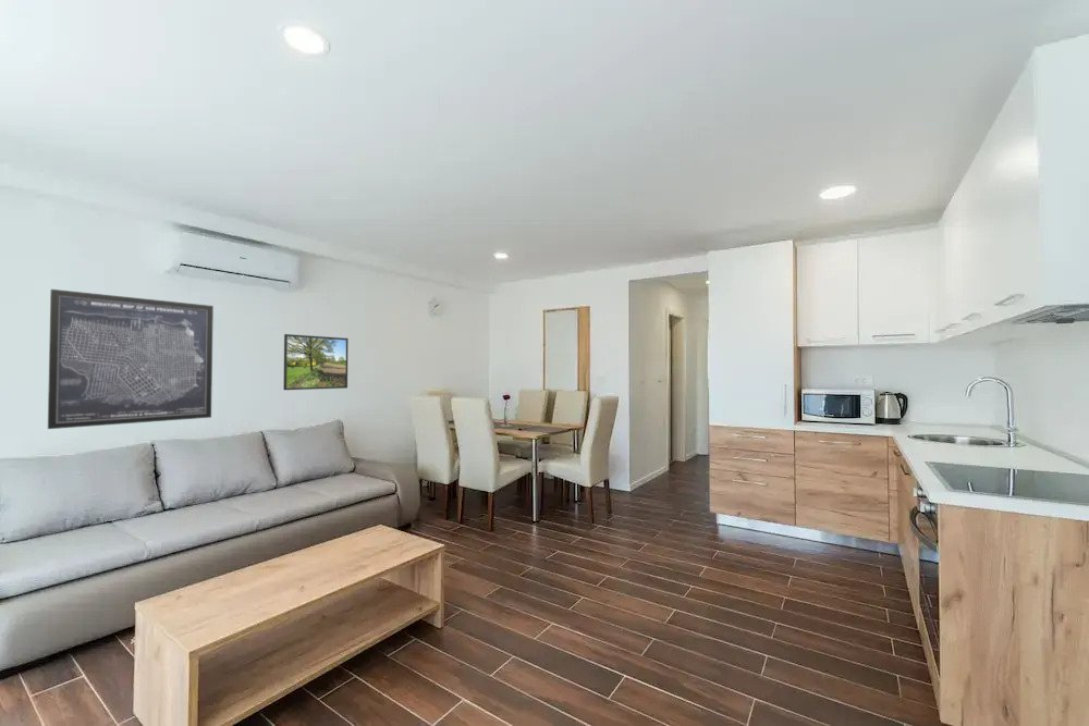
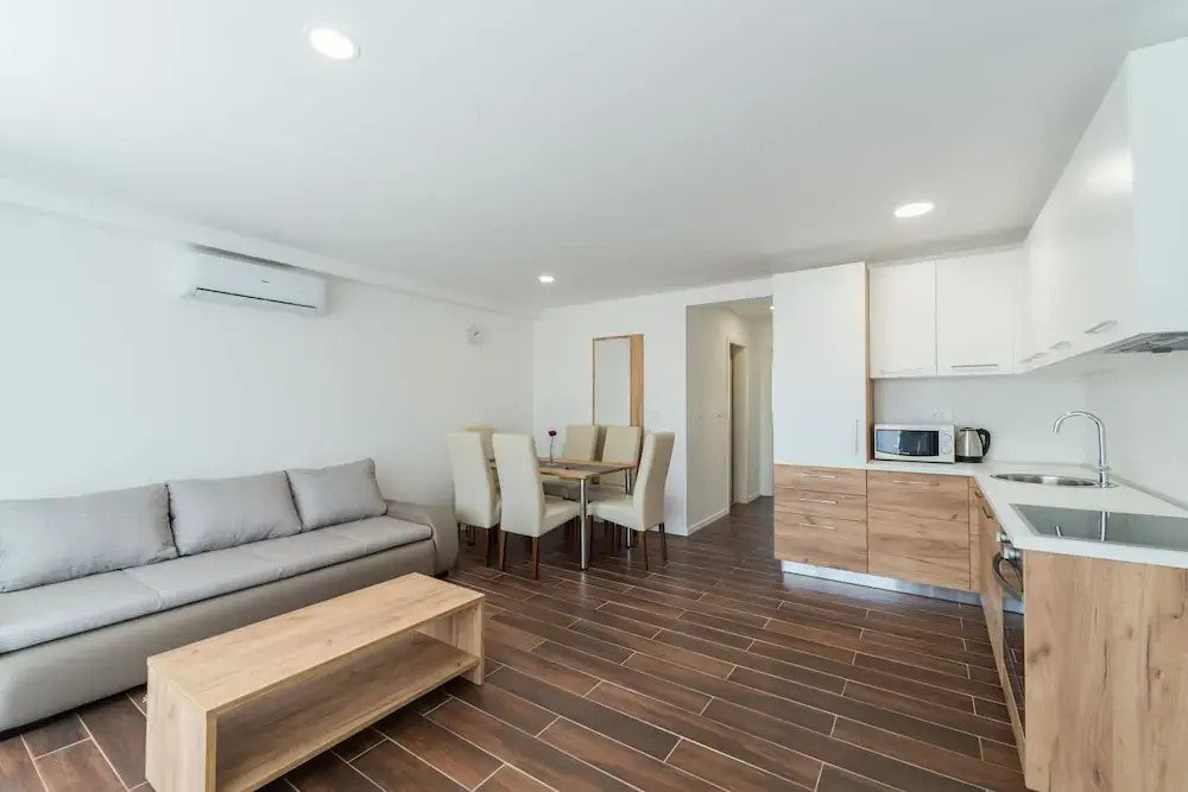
- wall art (139, 360)
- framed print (317, 362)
